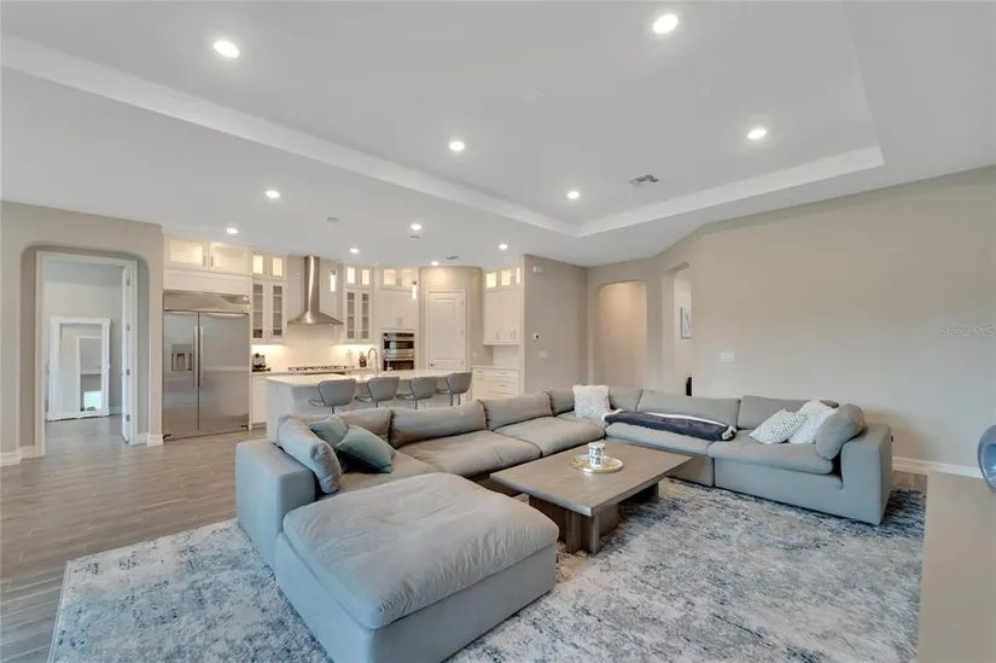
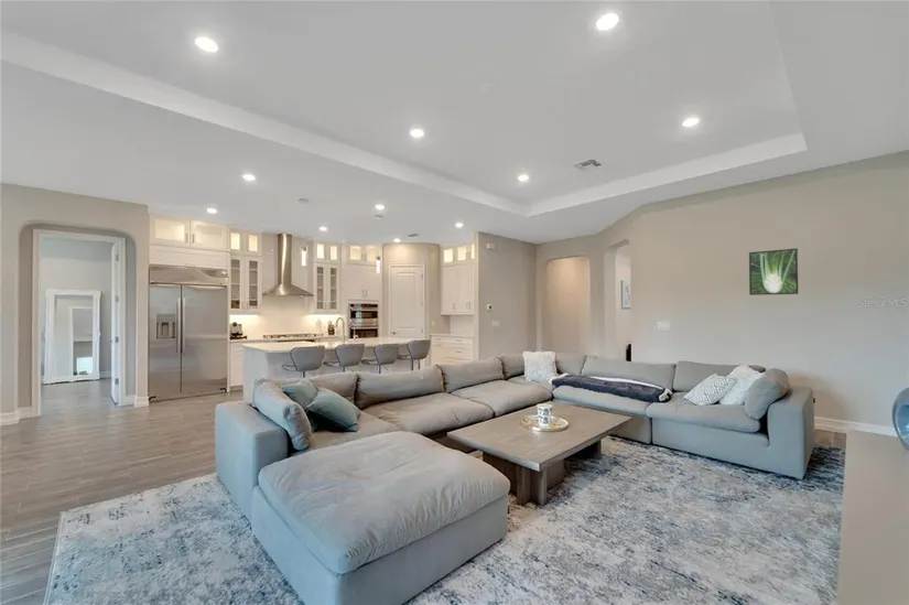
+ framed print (772, 272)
